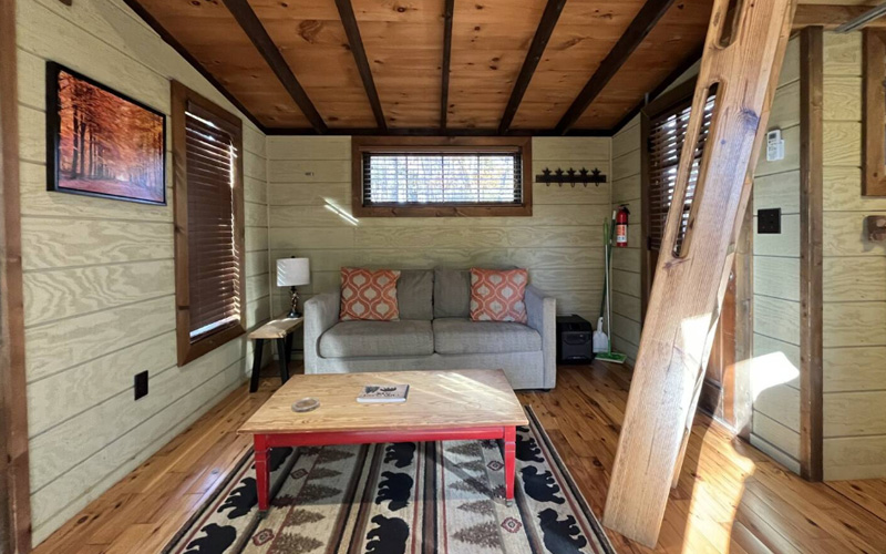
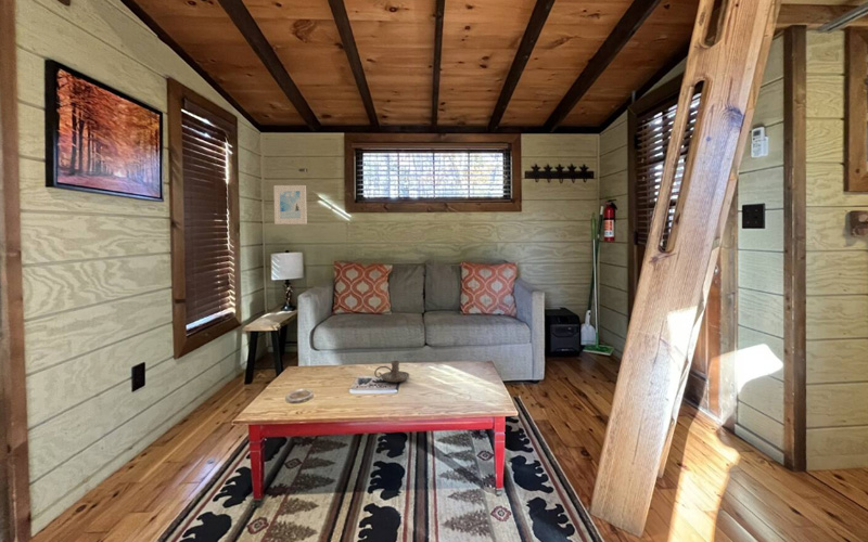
+ candle holder (392, 371)
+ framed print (290, 204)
